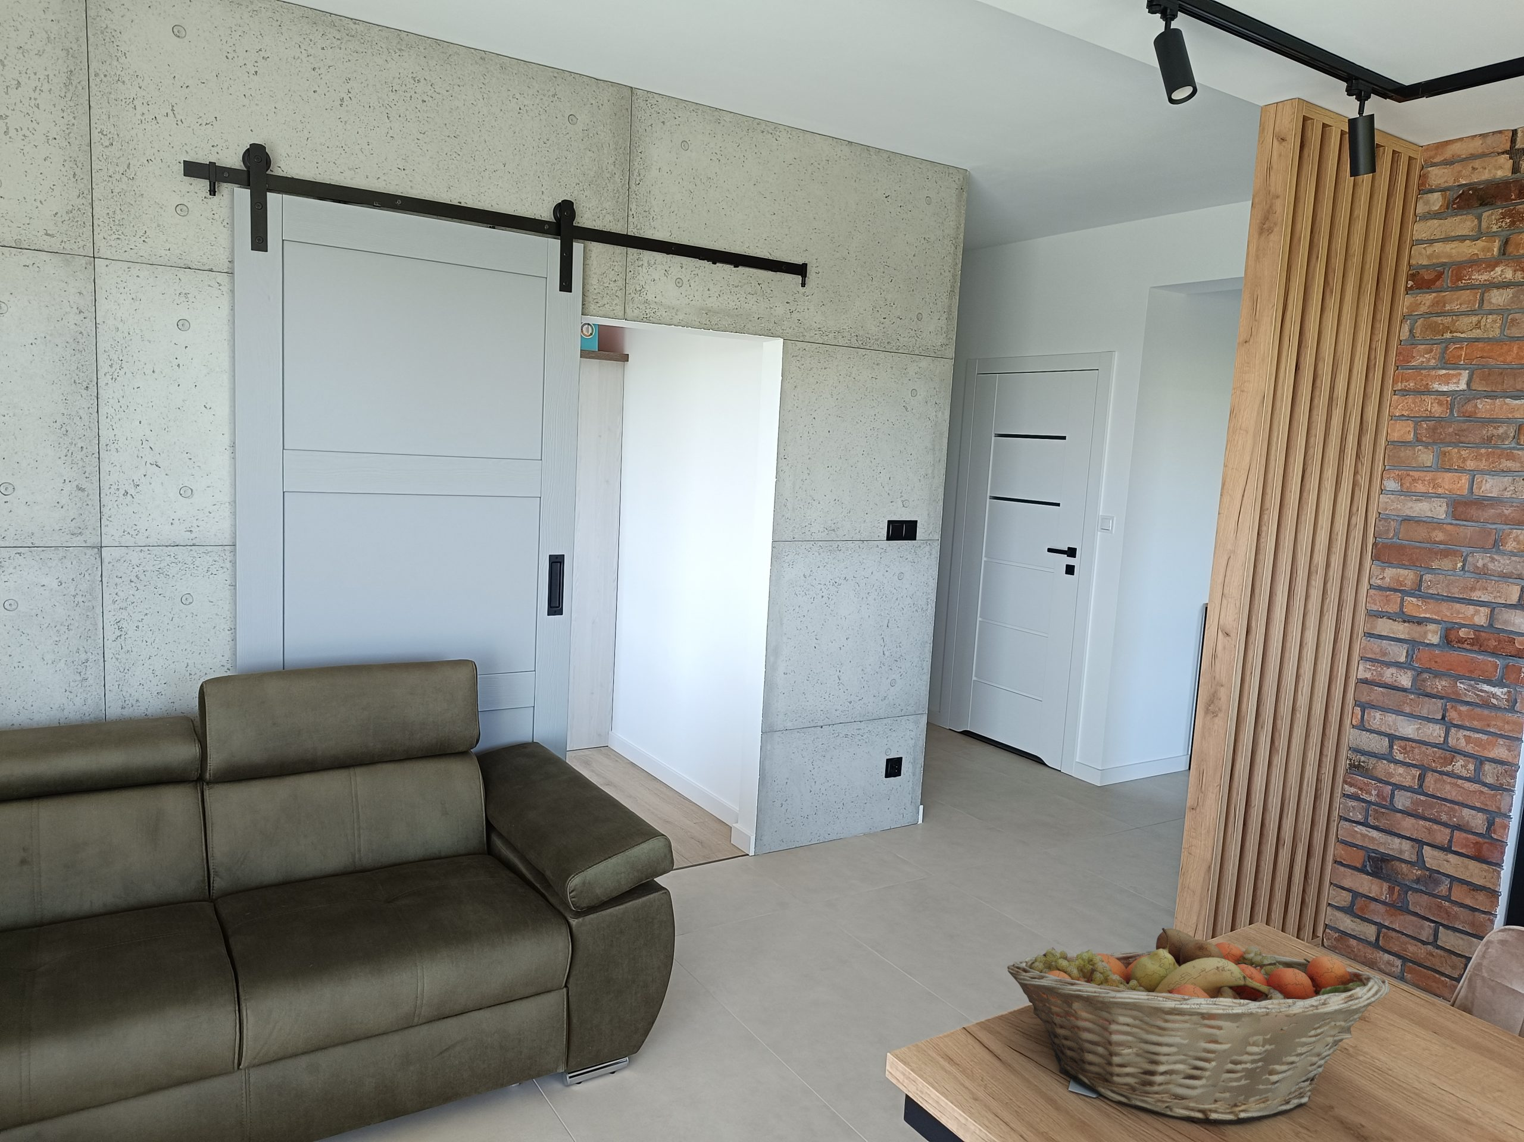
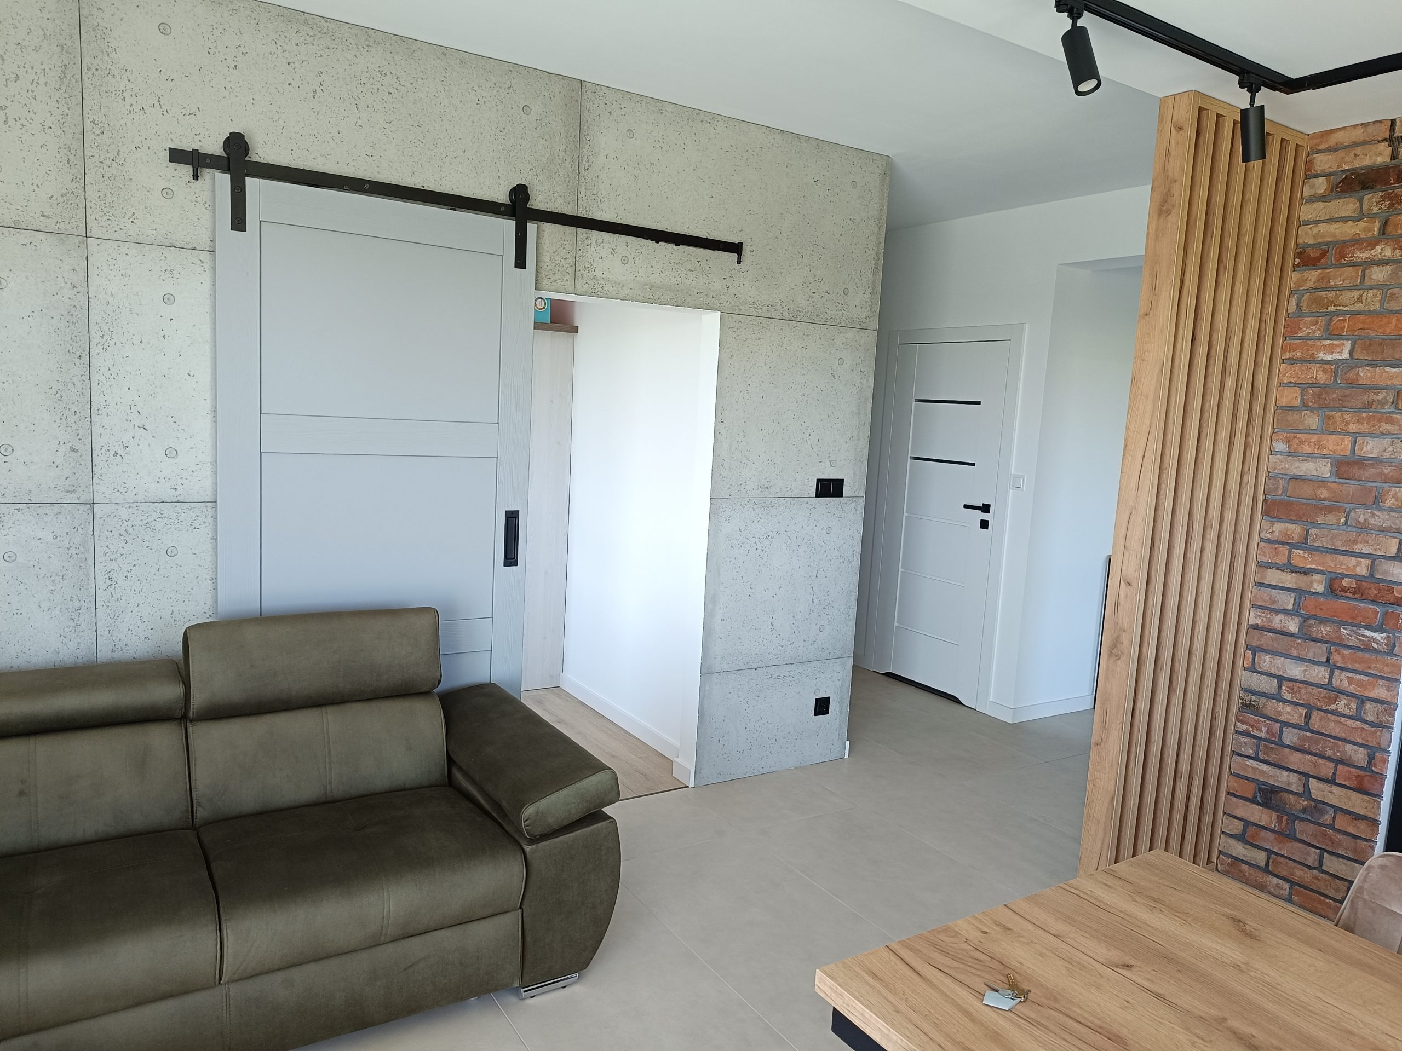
- fruit basket (1188, 1002)
